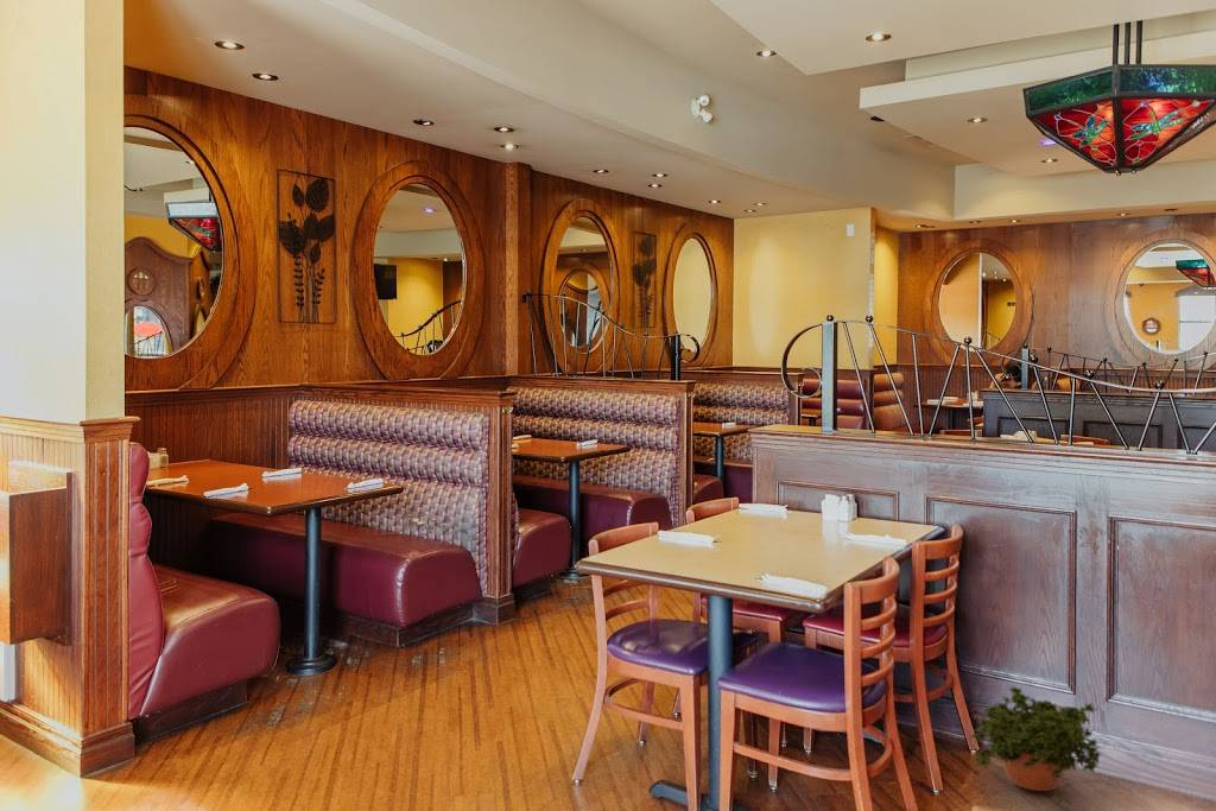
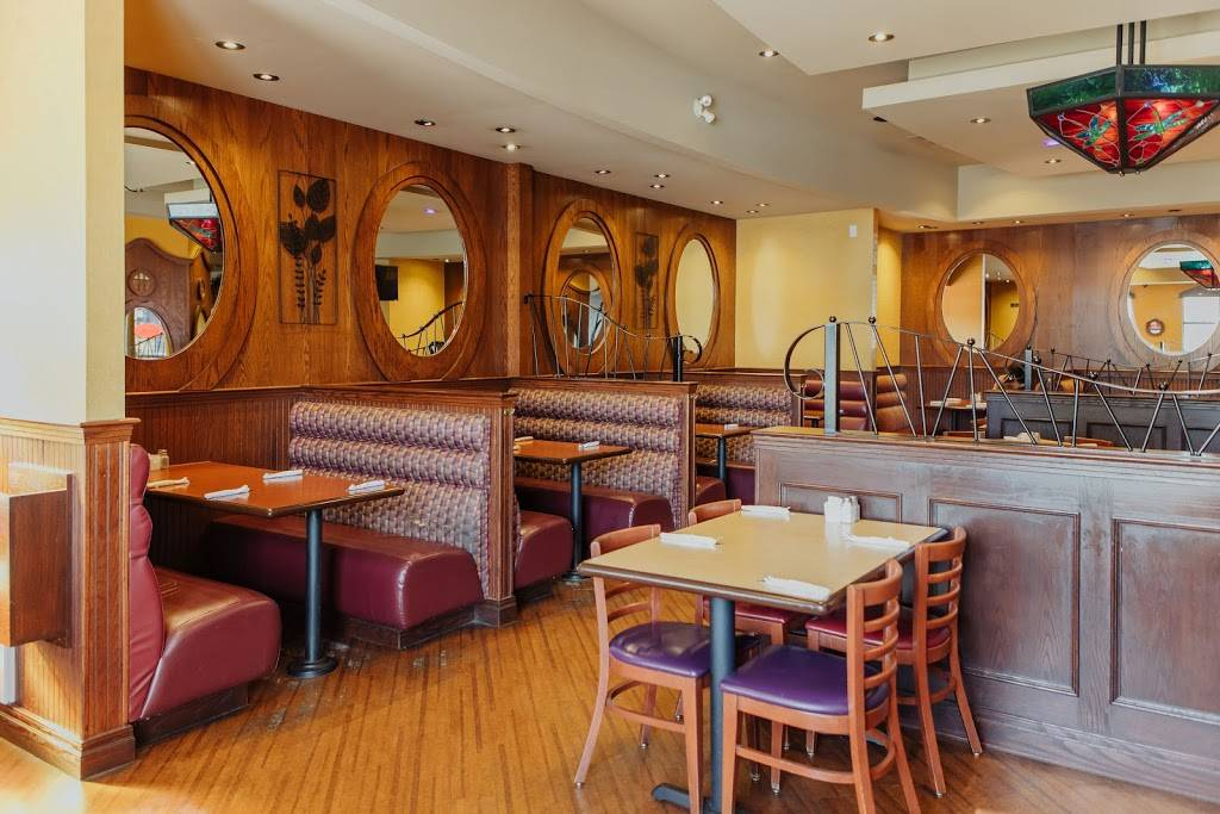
- potted plant (1032, 740)
